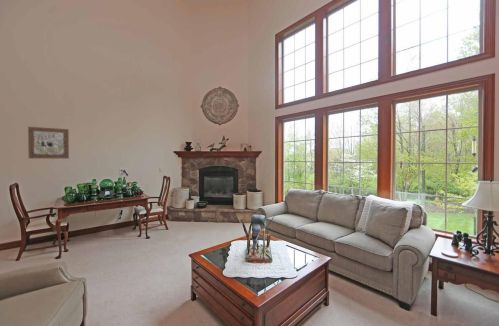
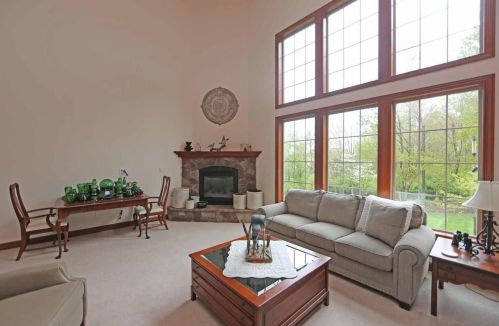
- wall art (49, 143)
